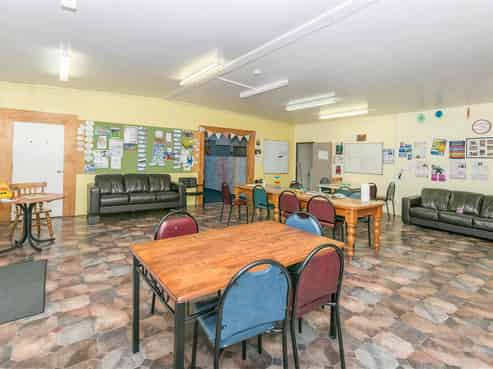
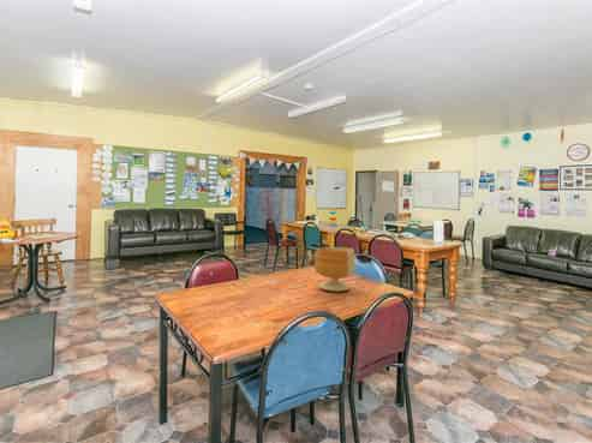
+ footed bowl (334, 268)
